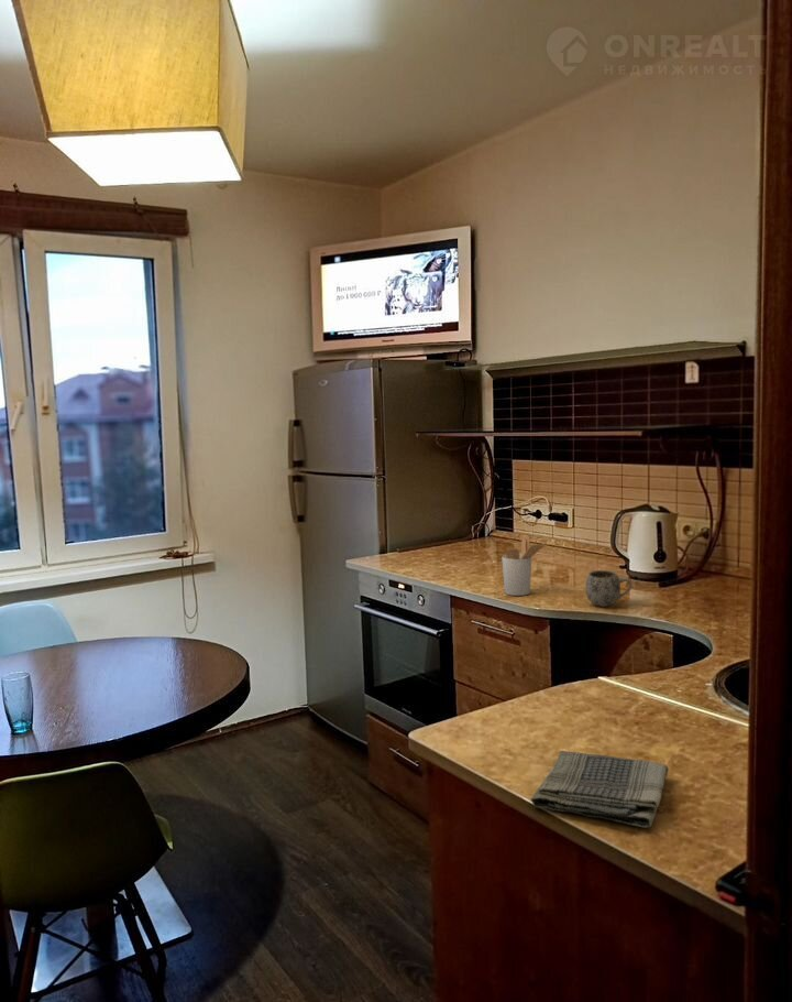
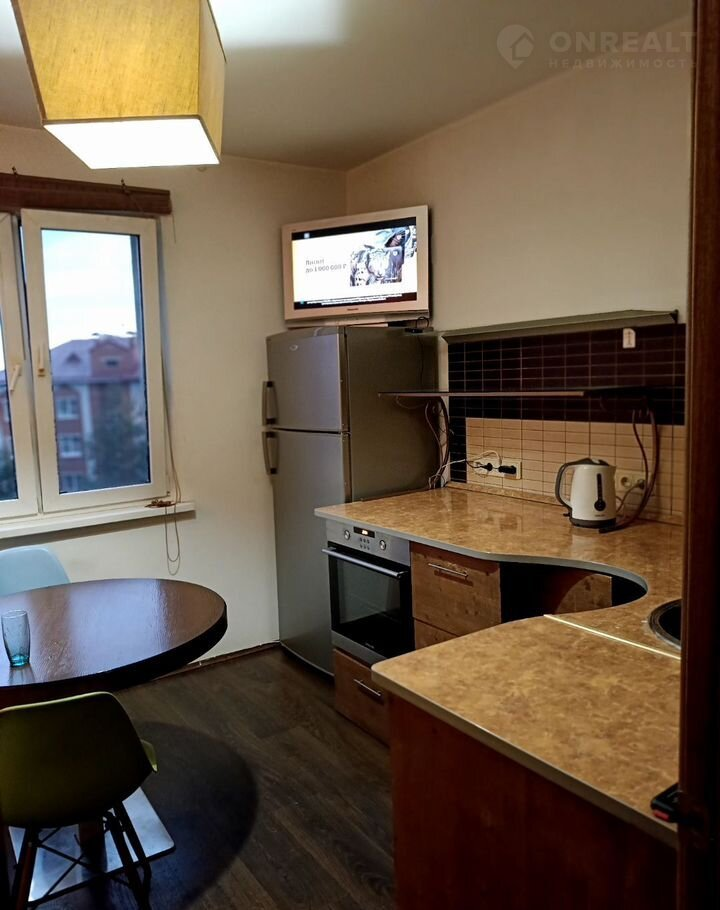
- dish towel (602, 782)
- utensil holder (524, 566)
- mug (608, 588)
